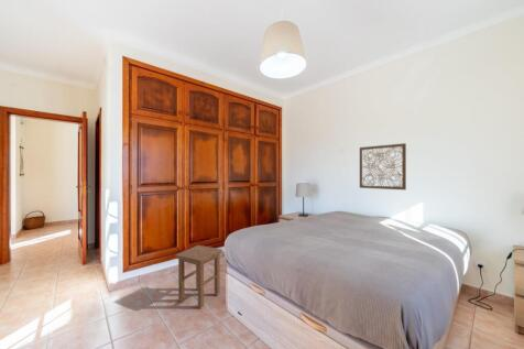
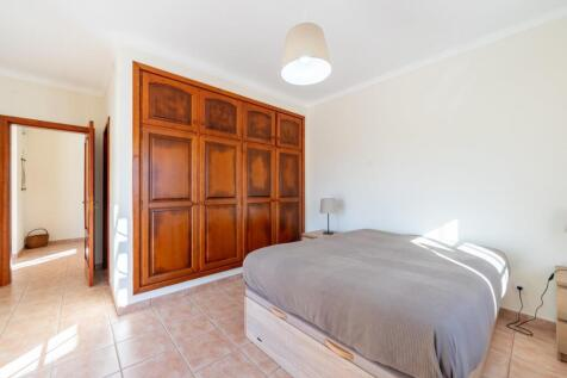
- stool (199, 274)
- wall art (379, 167)
